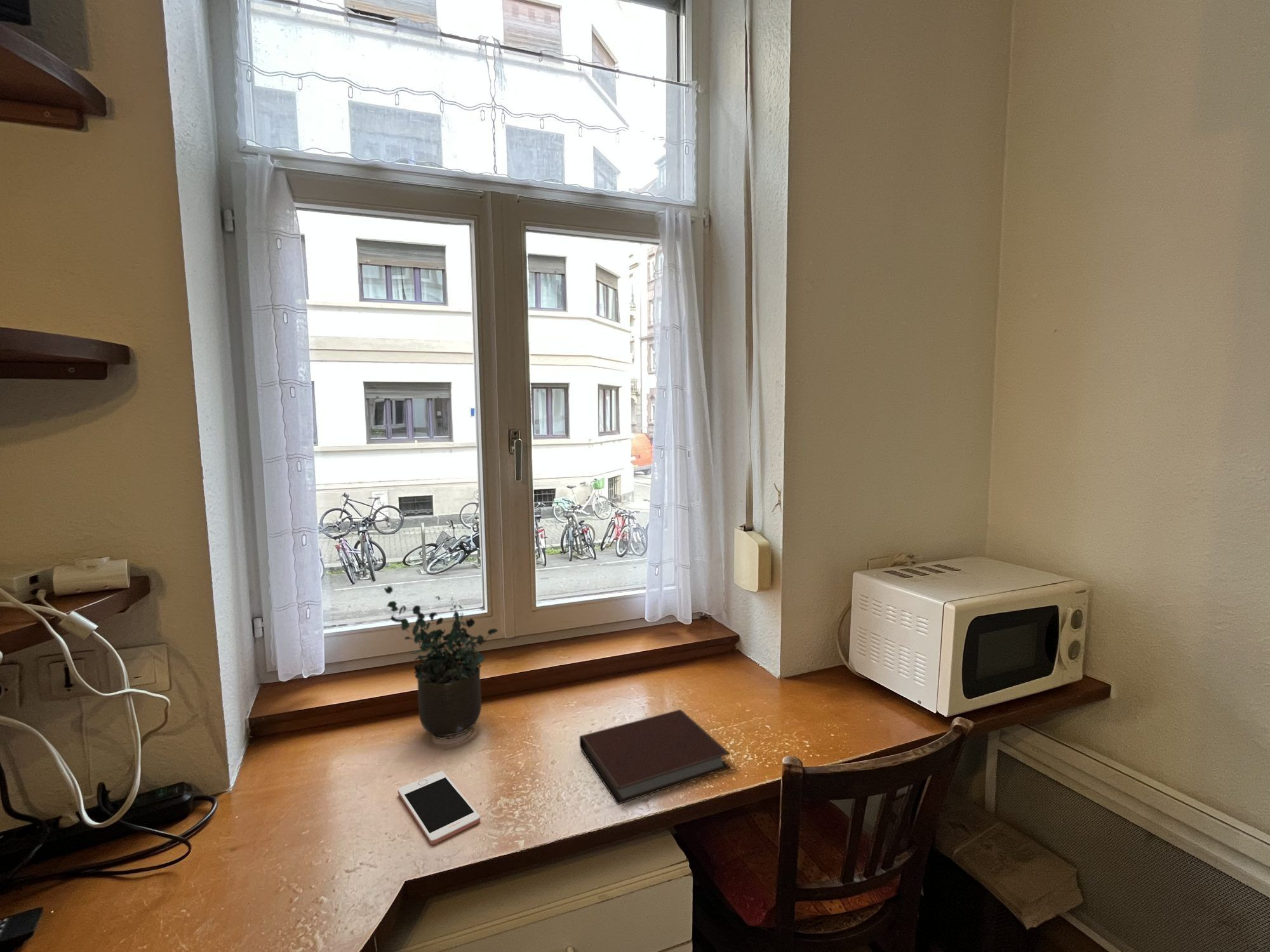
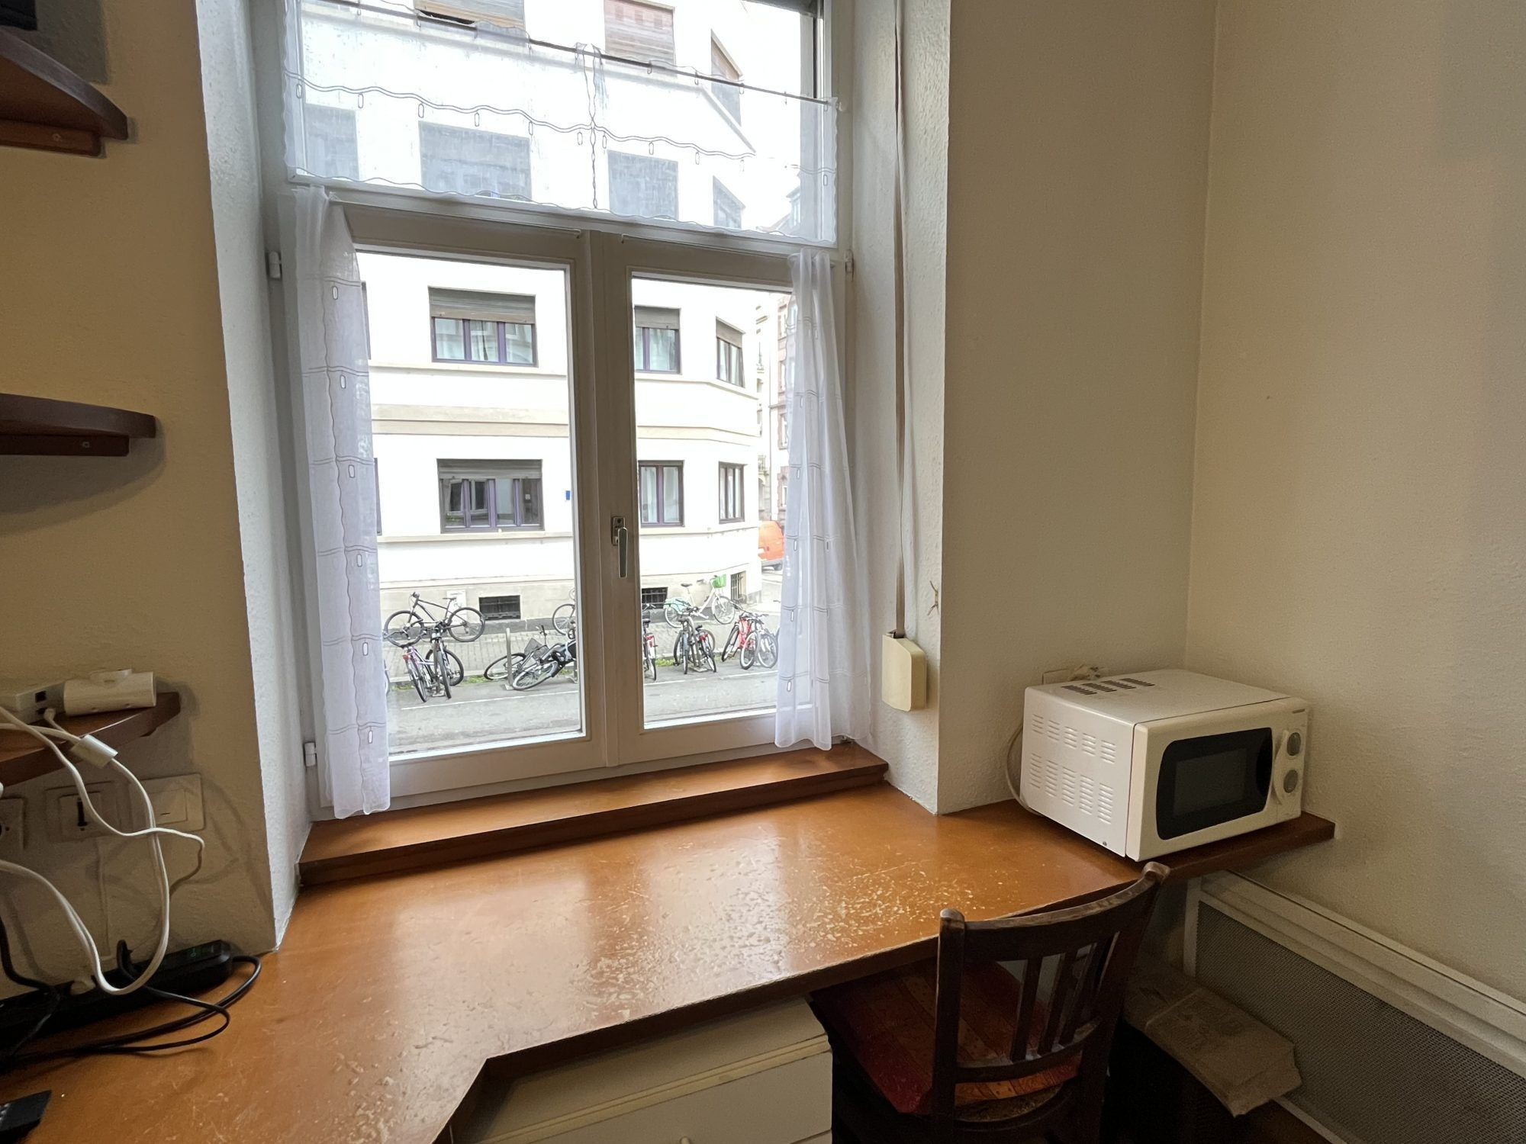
- cell phone (438, 804)
- notebook (652, 750)
- potted plant (442, 656)
